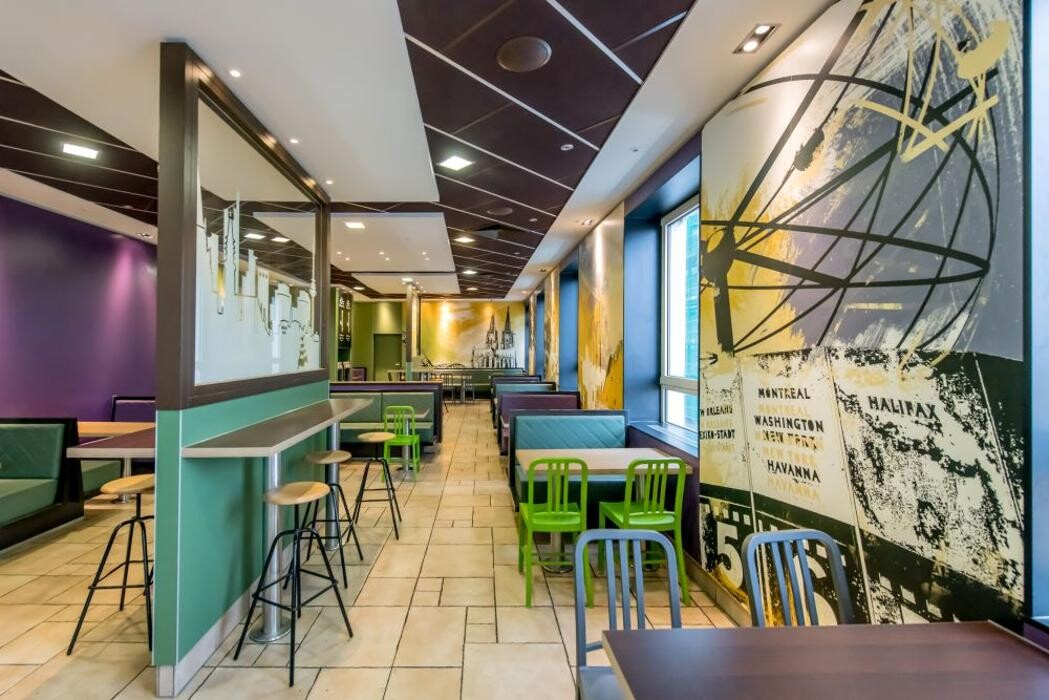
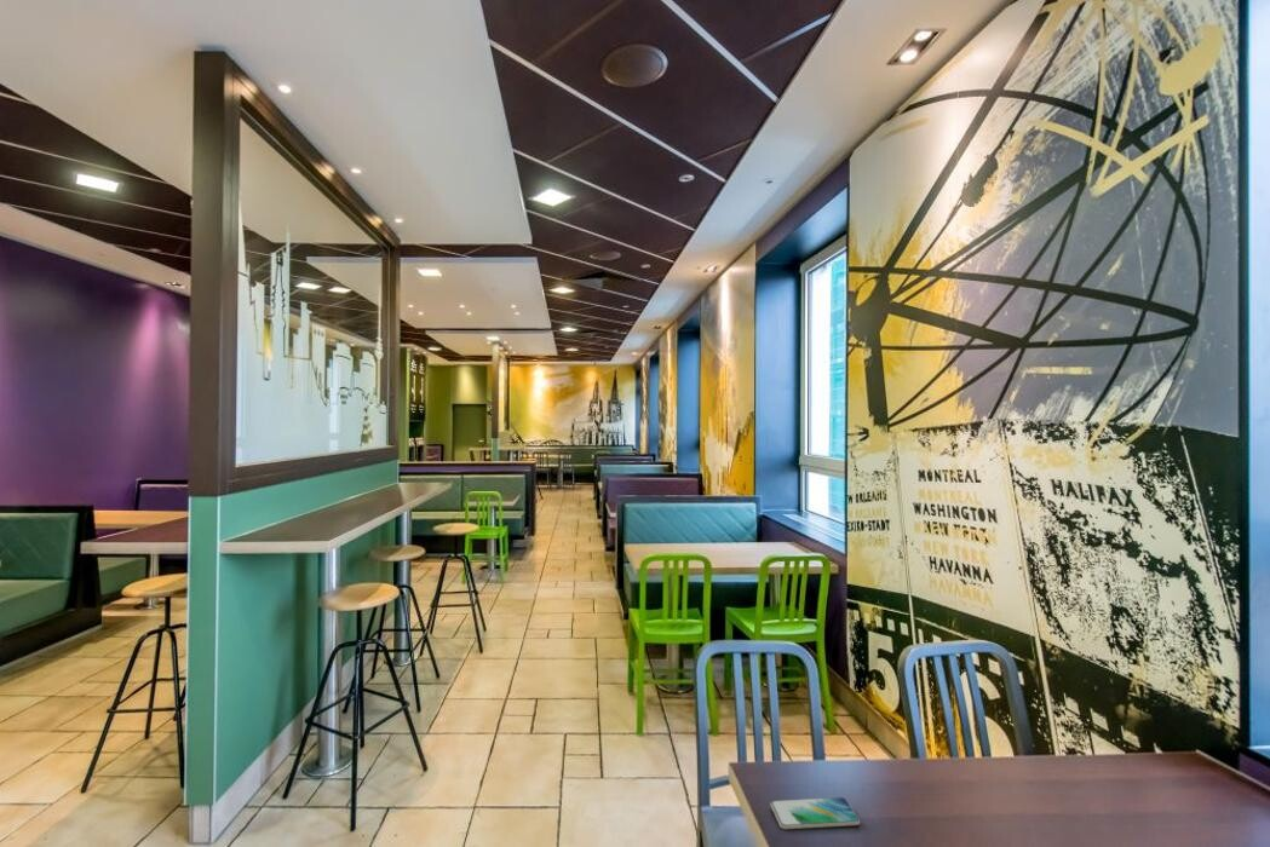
+ smartphone (814, 812)
